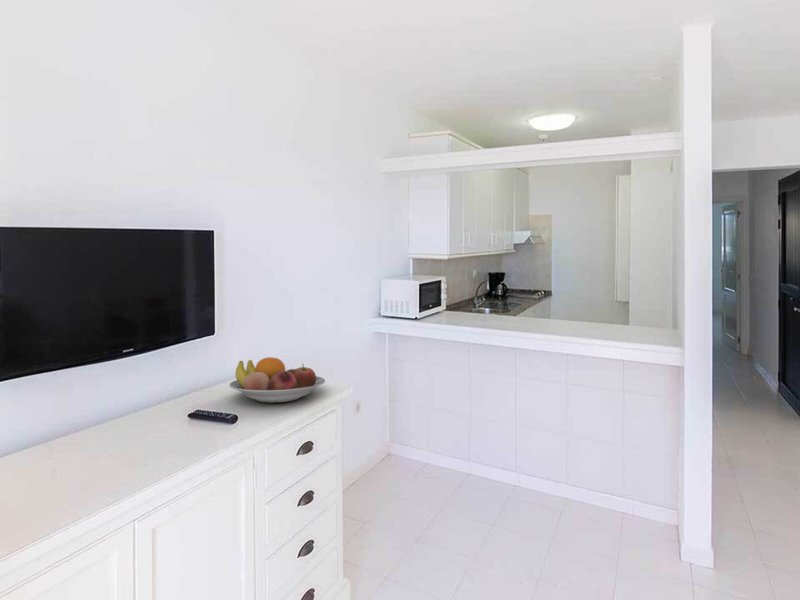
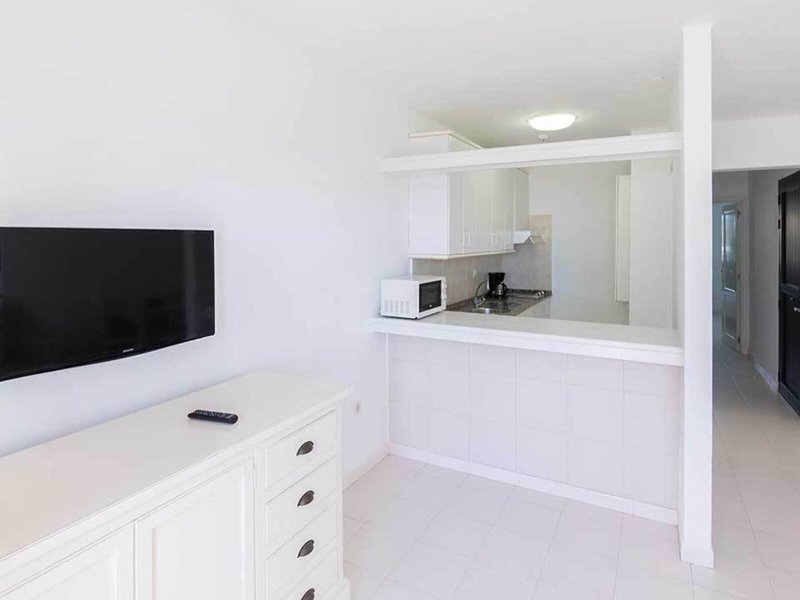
- fruit bowl (278, 378)
